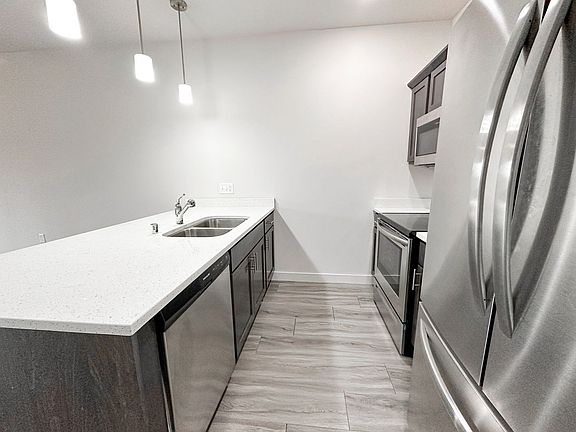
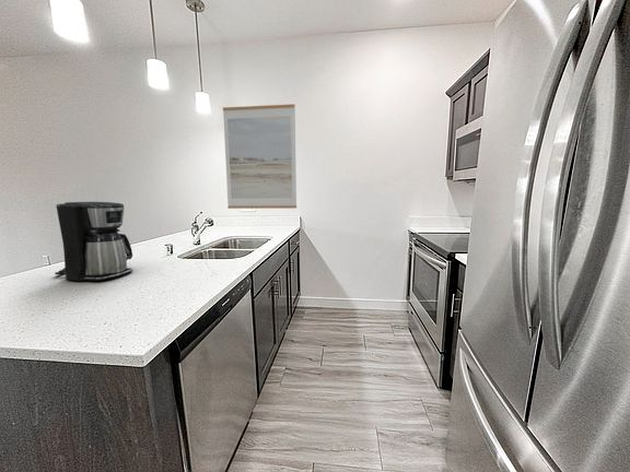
+ coffee maker (95, 238)
+ wall art (259, 158)
